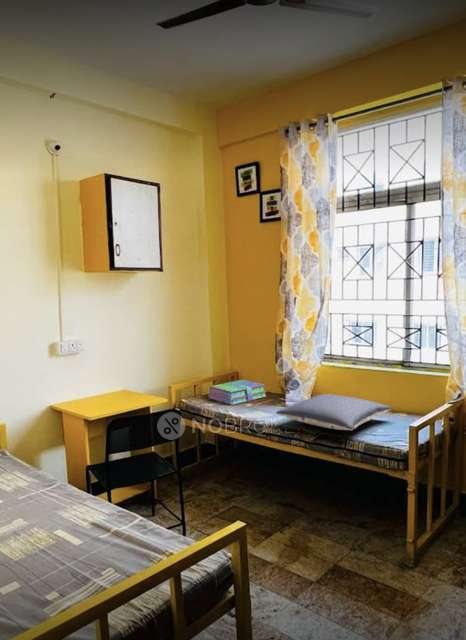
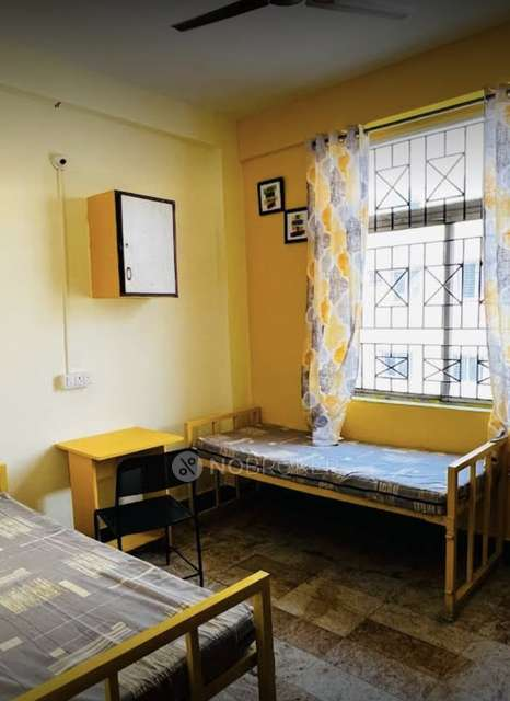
- stack of books (237, 391)
- pillow (334, 411)
